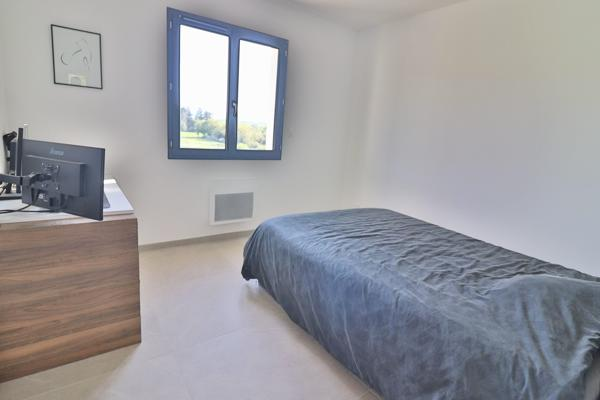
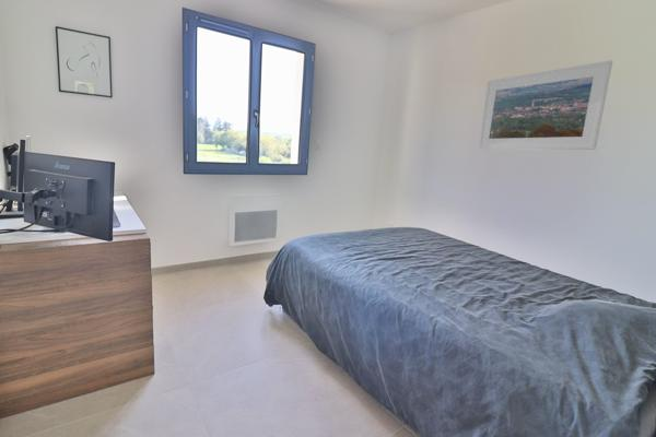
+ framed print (535, 110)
